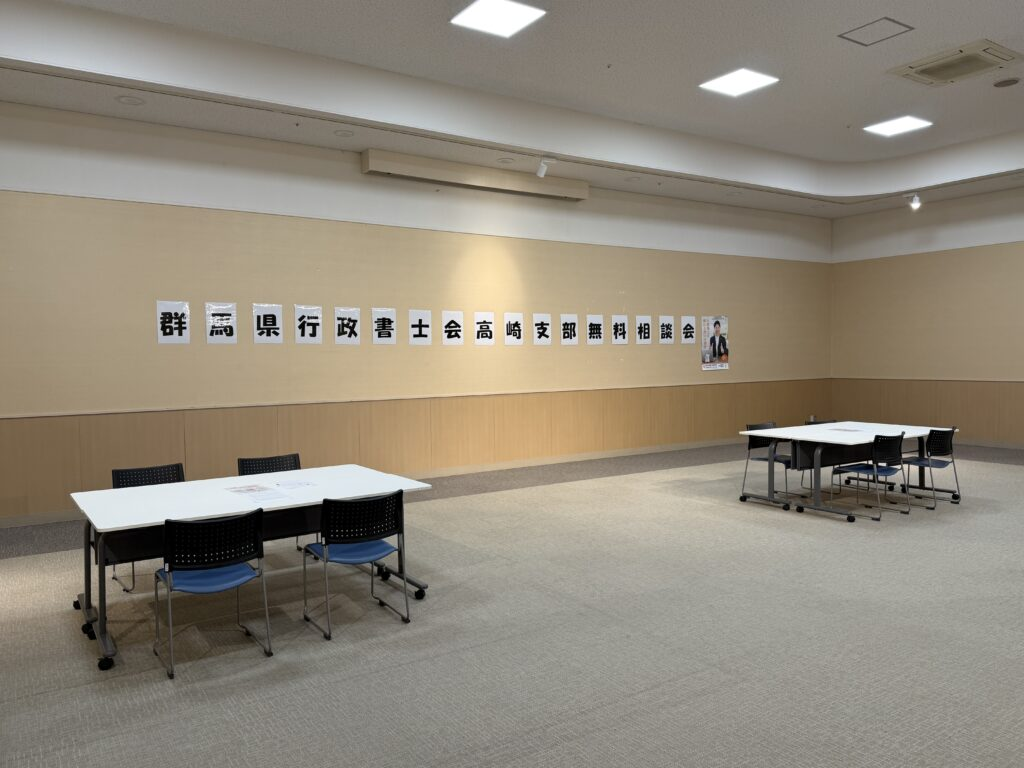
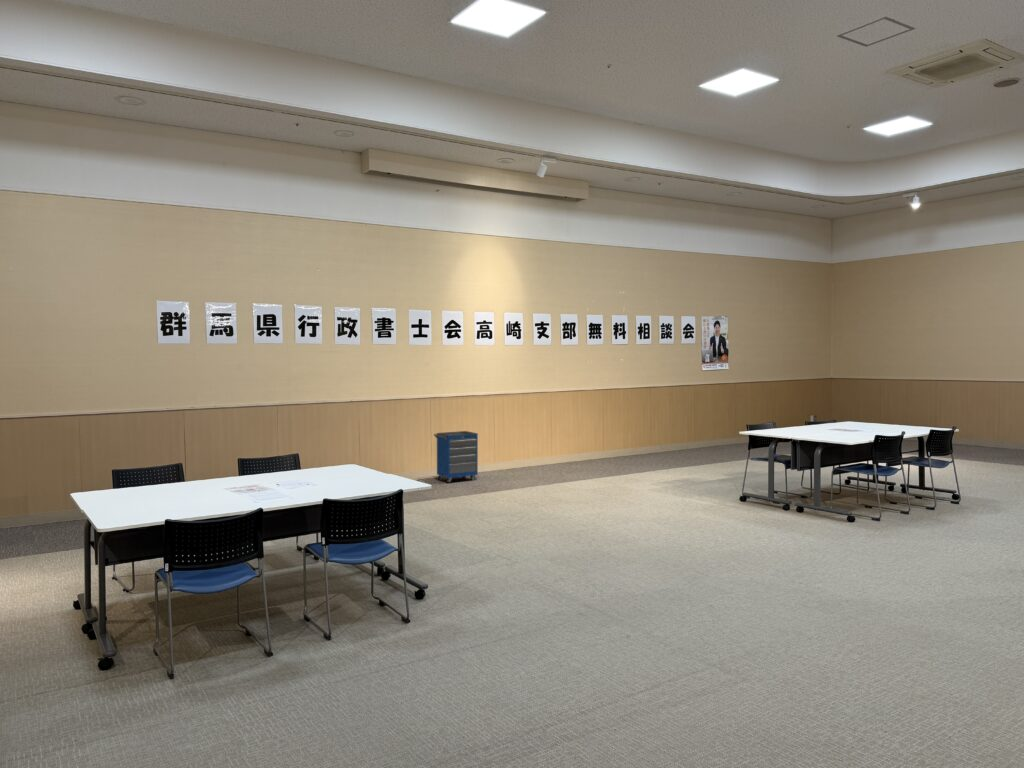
+ cabinet (455, 456)
